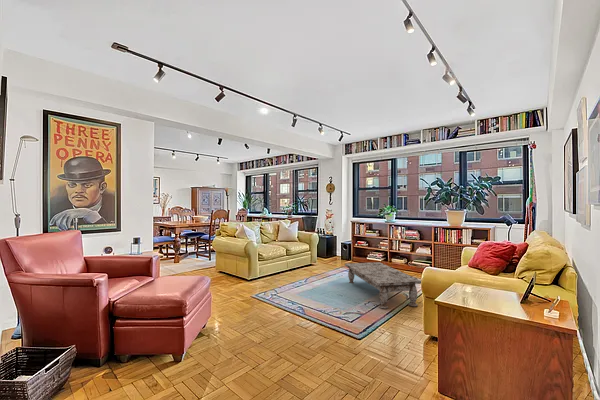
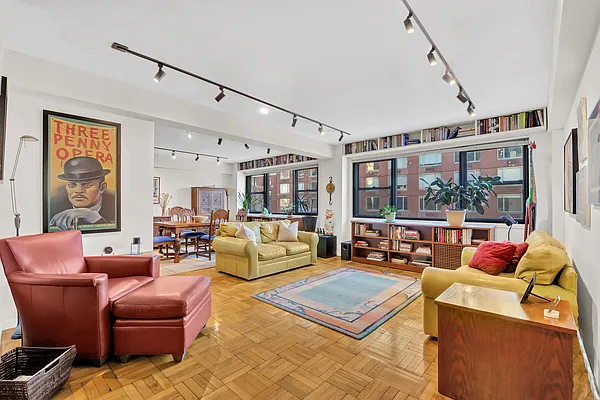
- coffee table (378, 281)
